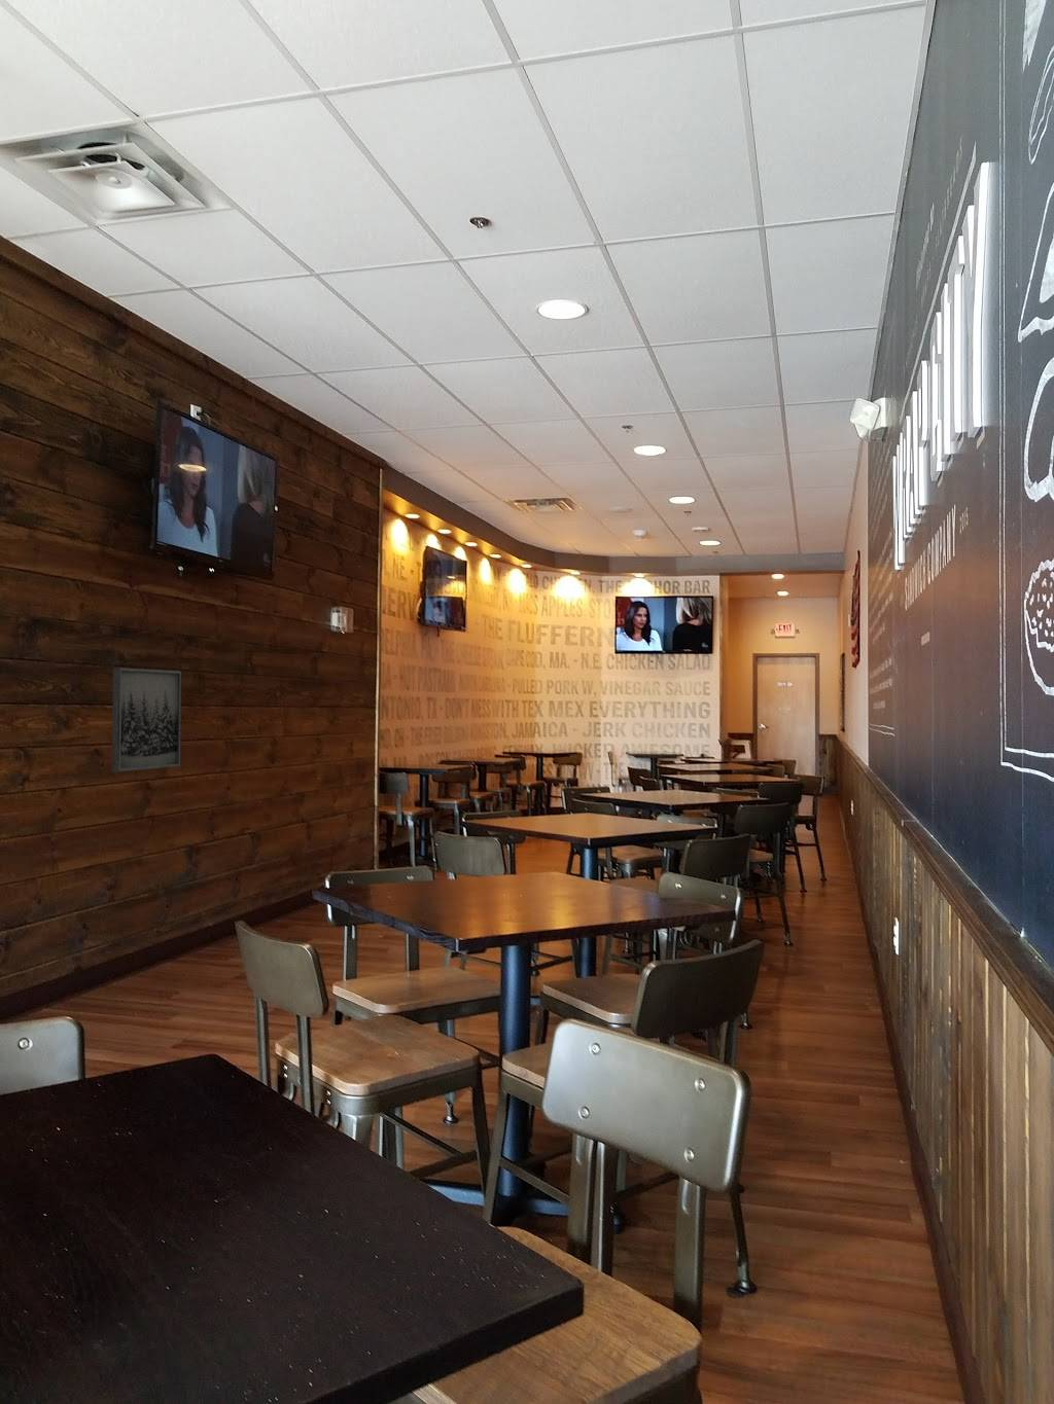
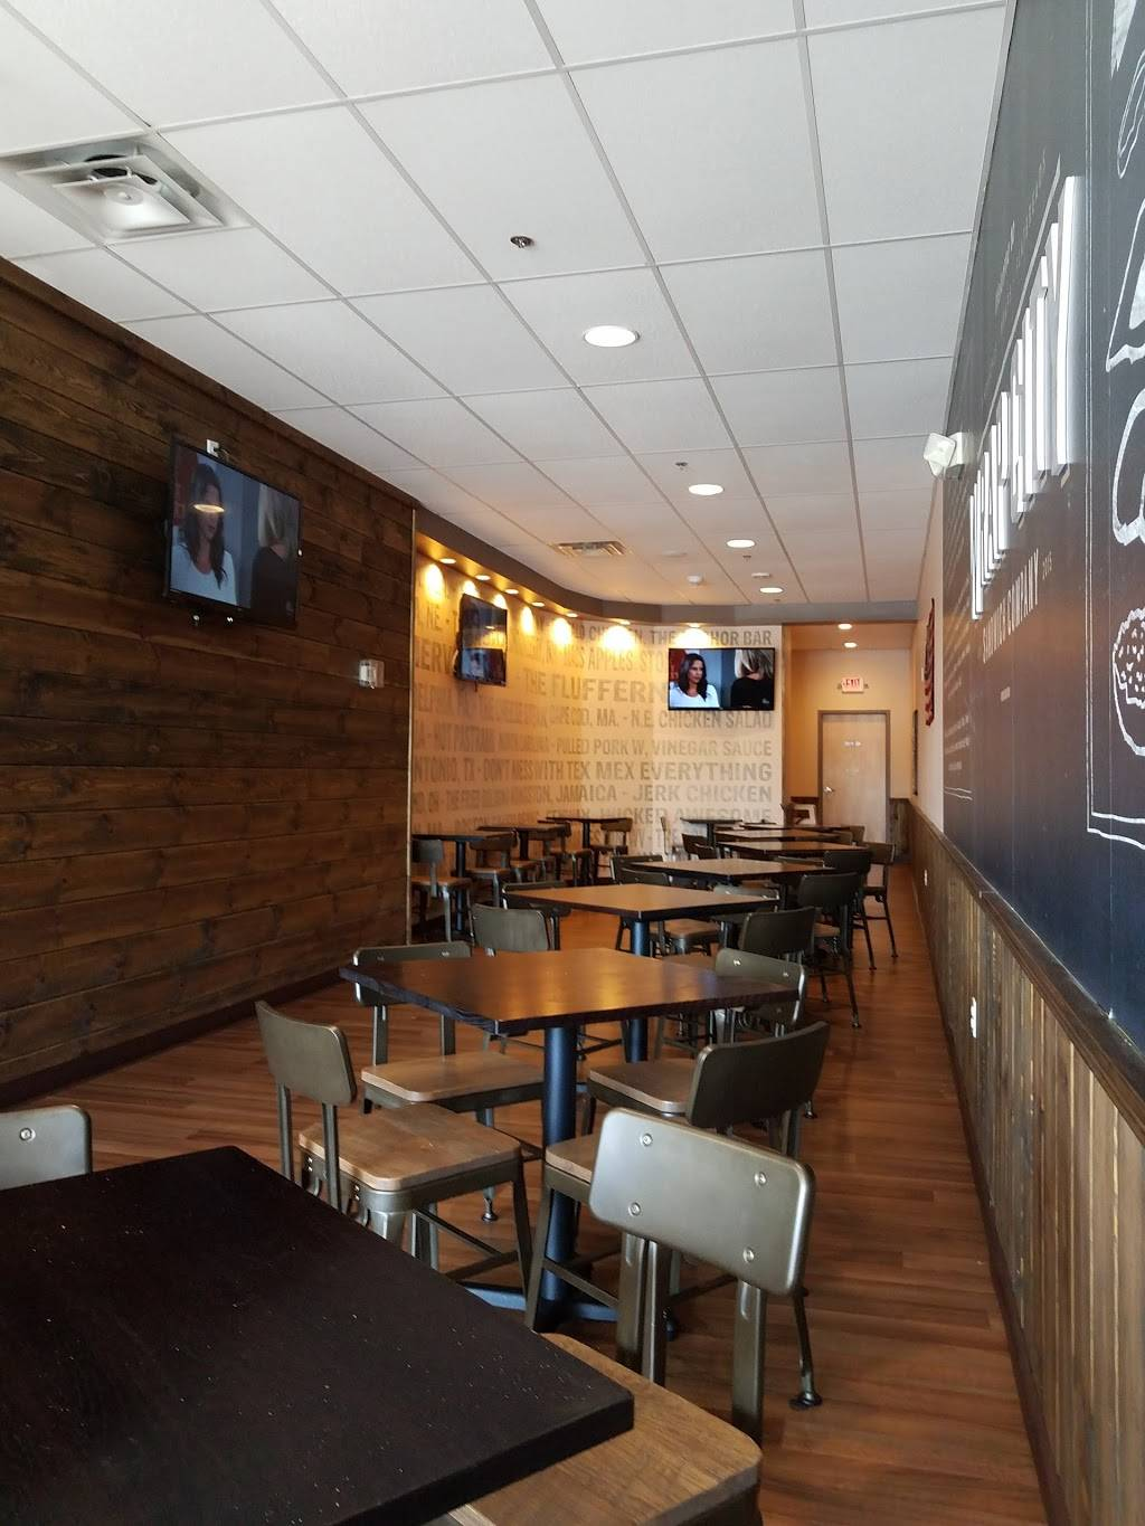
- wall art (148, 719)
